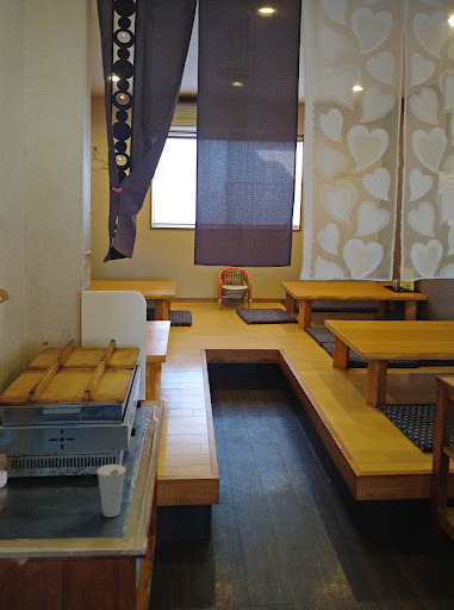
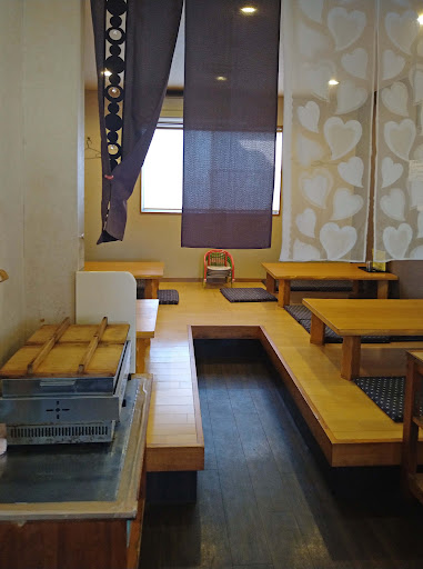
- cup (111, 490)
